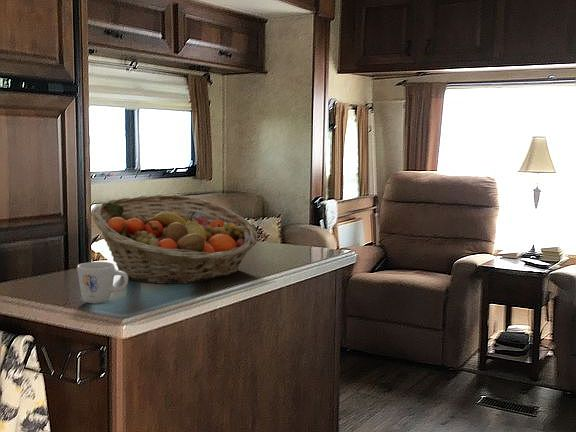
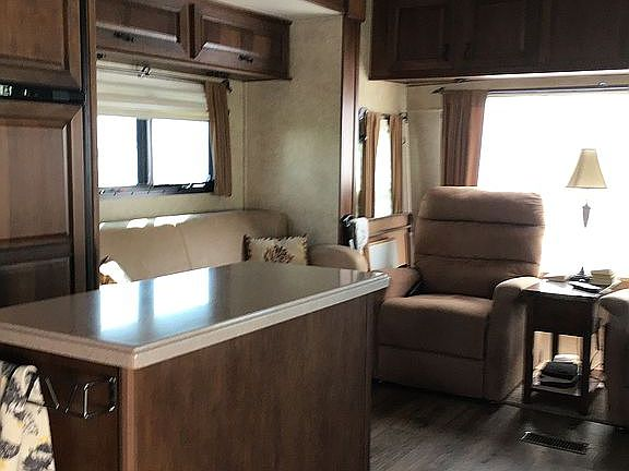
- mug (103, 283)
- fruit basket (177, 236)
